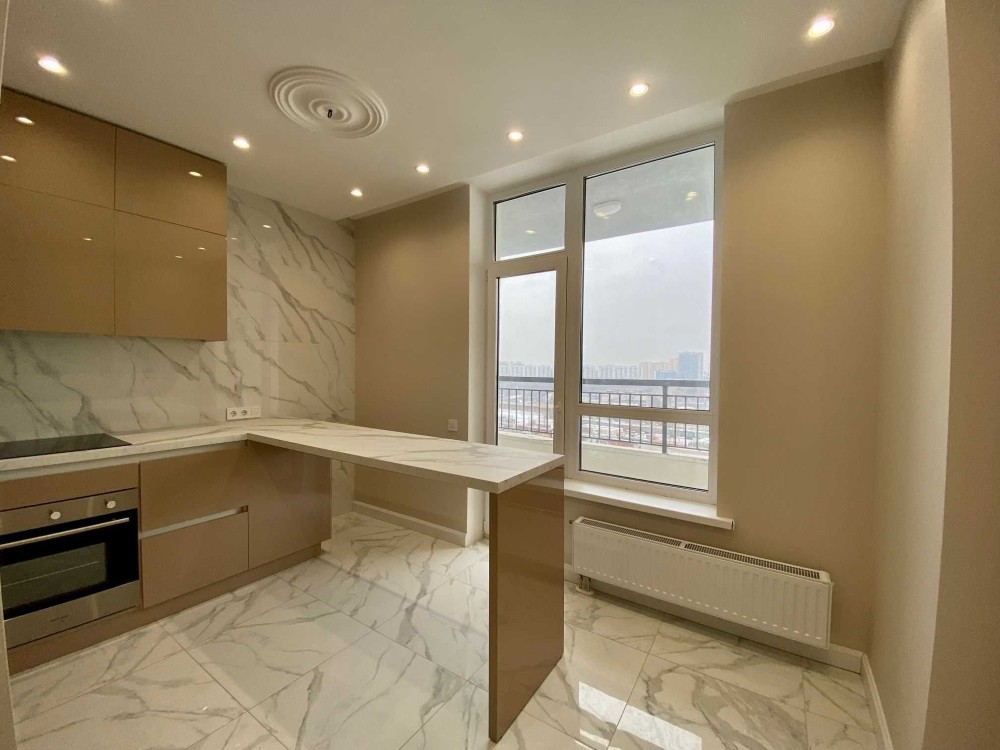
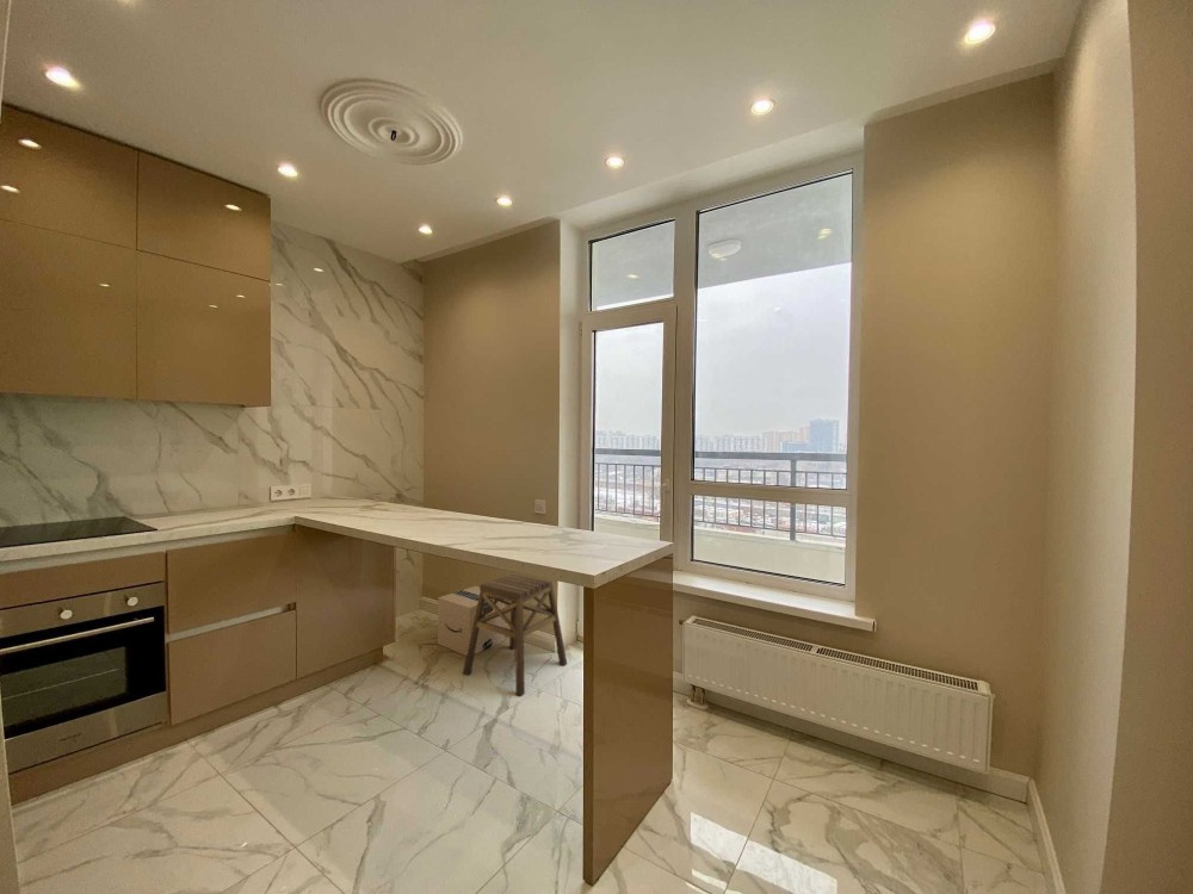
+ stool (517, 625)
+ cardboard box (471, 619)
